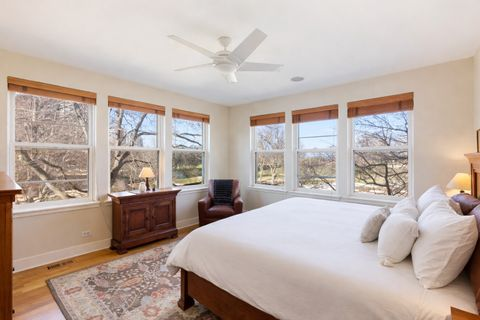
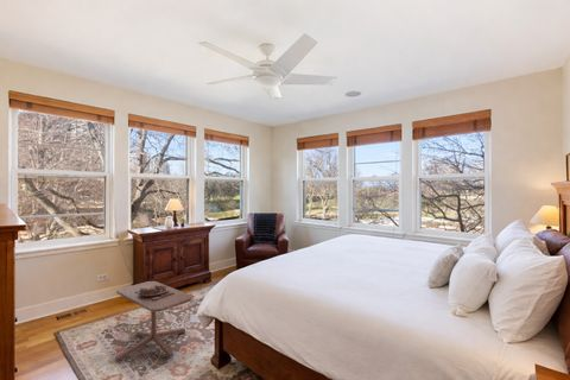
+ side table (153, 315)
